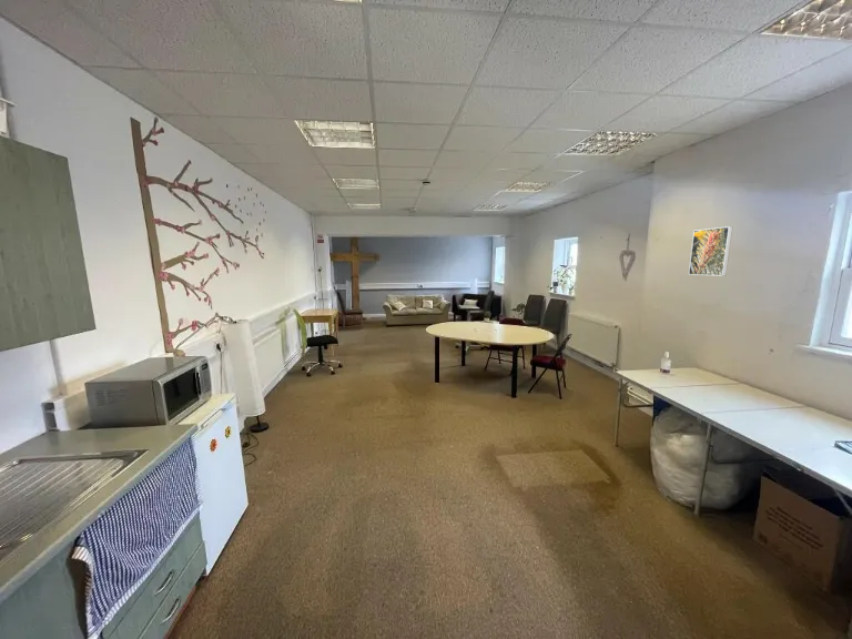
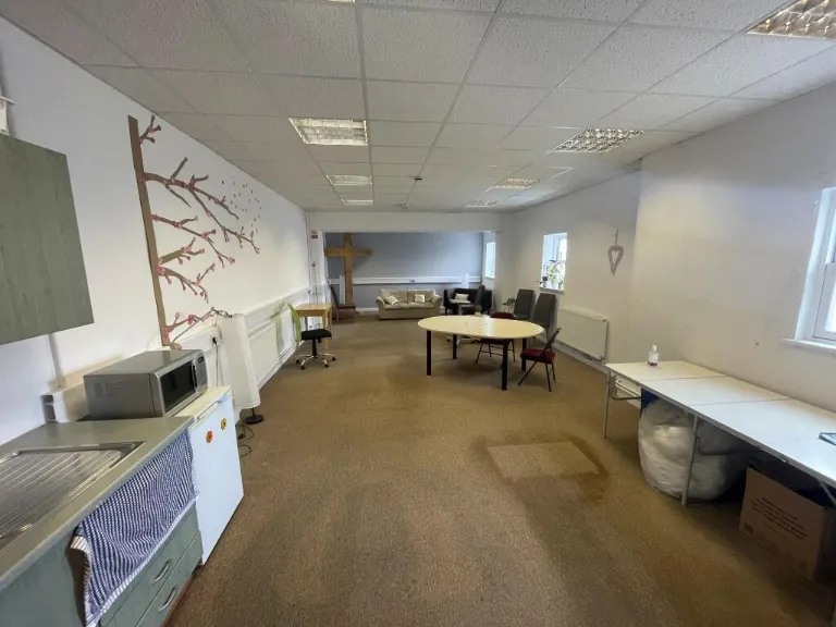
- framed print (709, 252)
